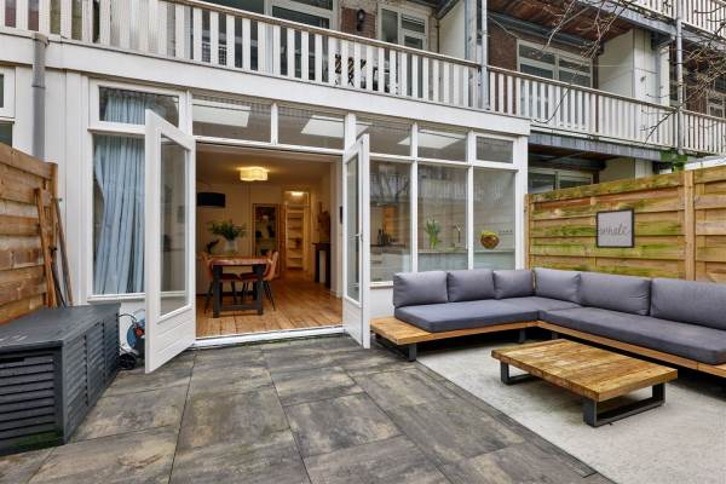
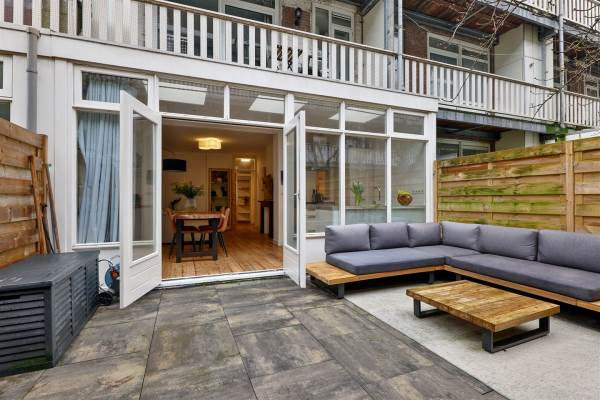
- wall art (613, 229)
